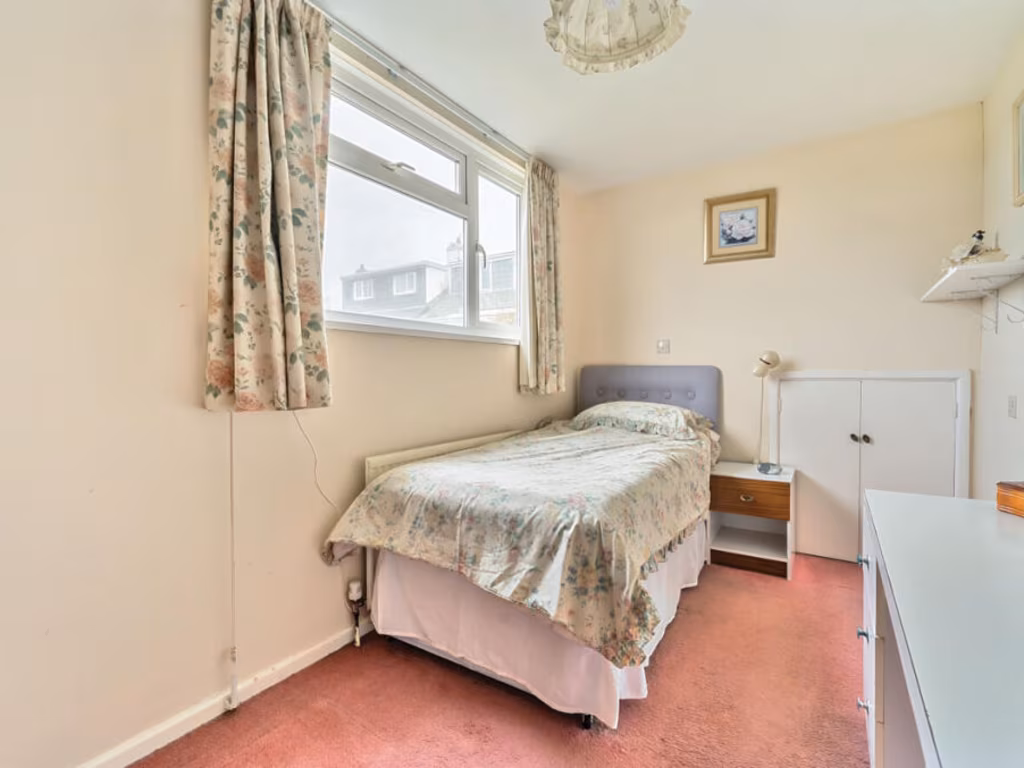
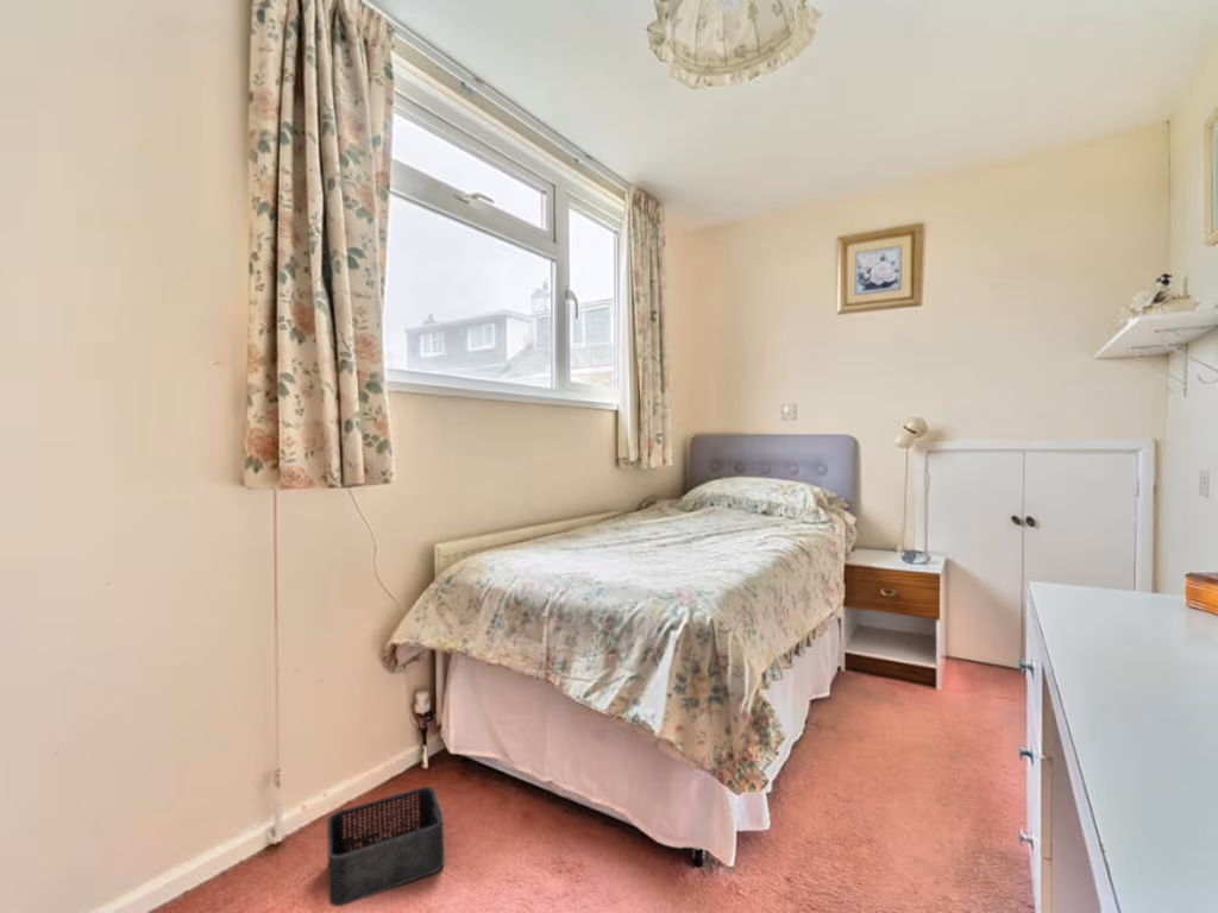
+ storage bin (385, 840)
